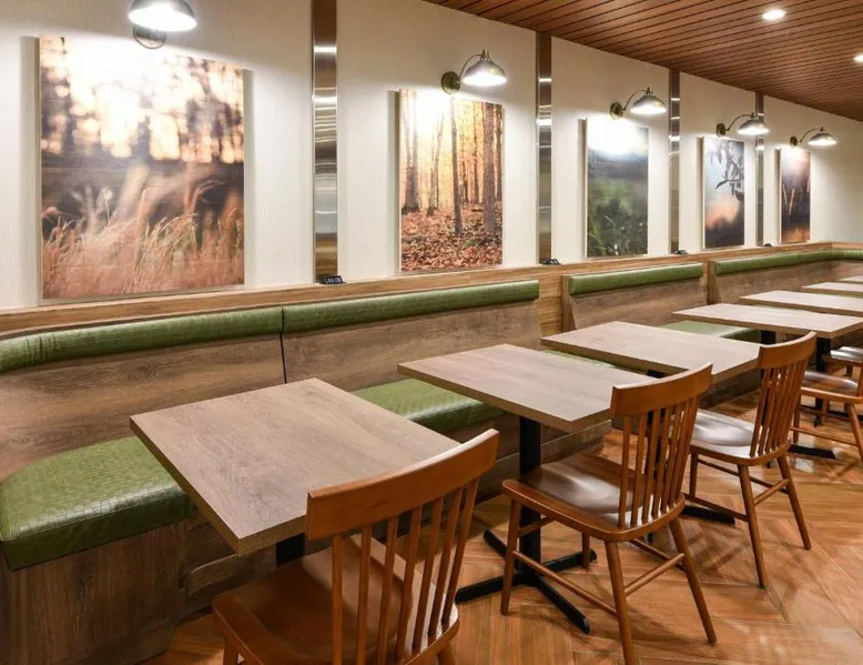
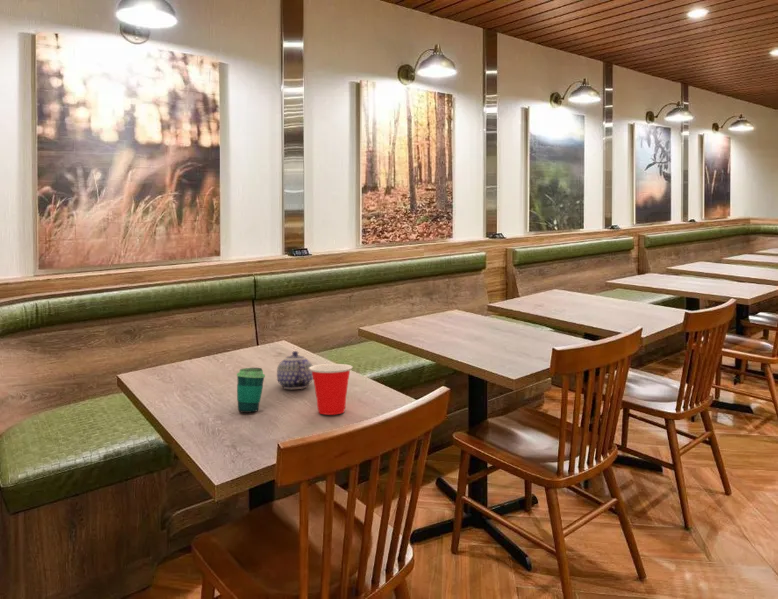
+ cup (251, 389)
+ teapot (295, 369)
+ cup (331, 389)
